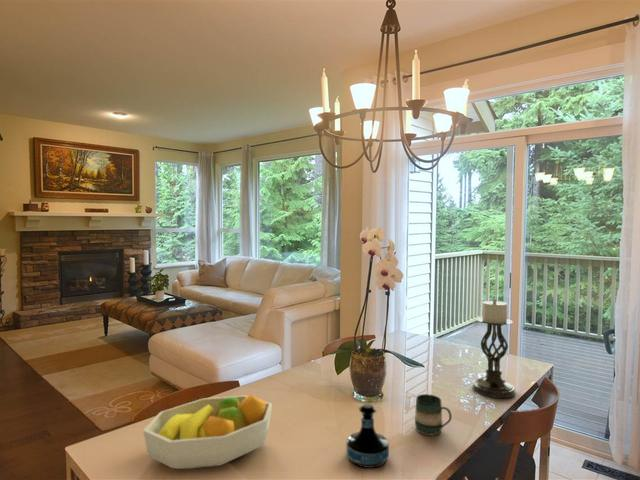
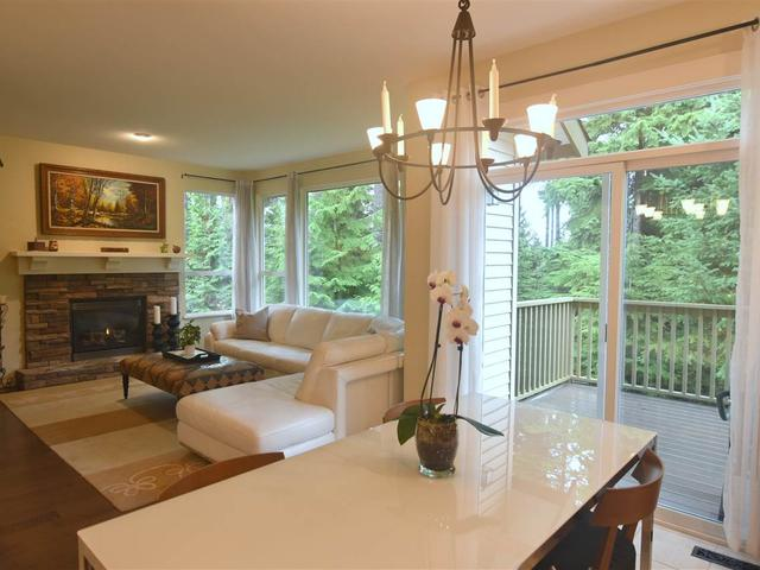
- fruit bowl (212, 424)
- mug (433, 416)
- tequila bottle (367, 431)
- candle holder (494, 344)
